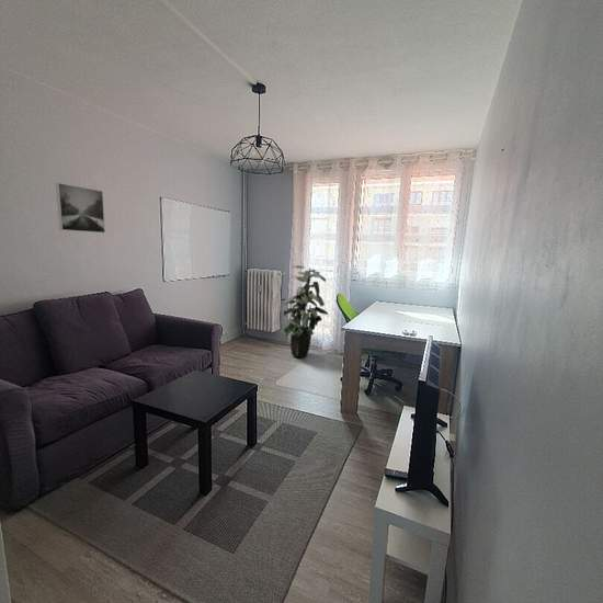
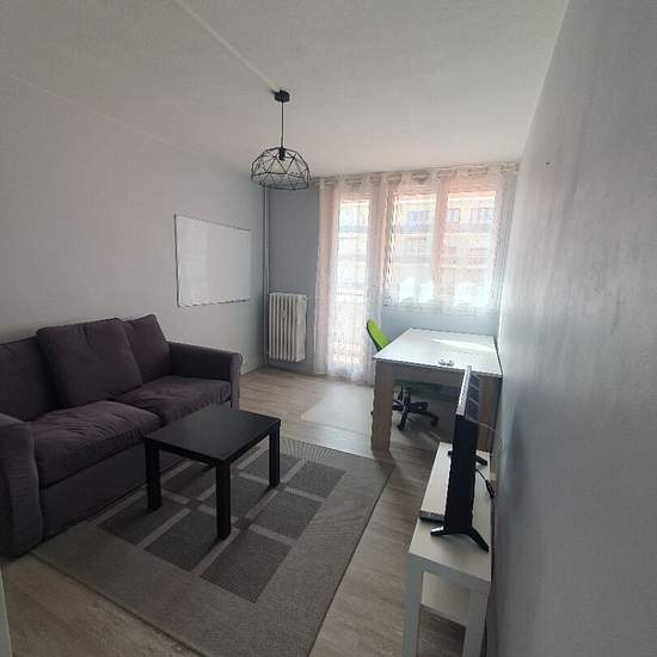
- indoor plant (302, 310)
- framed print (81, 209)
